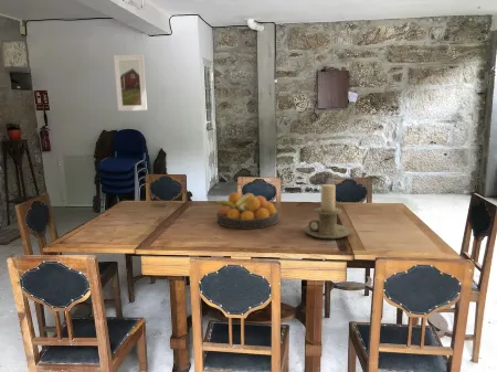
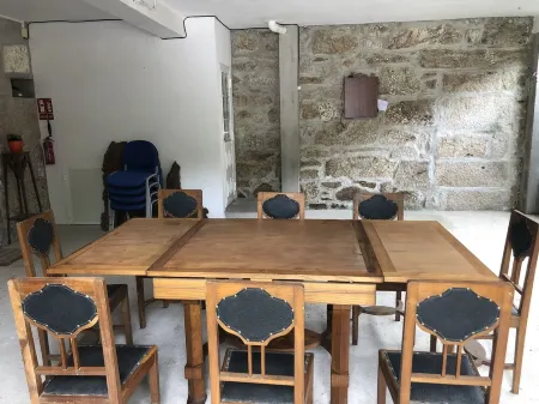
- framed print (130, 83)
- candle holder (327, 209)
- fruit bowl (247, 206)
